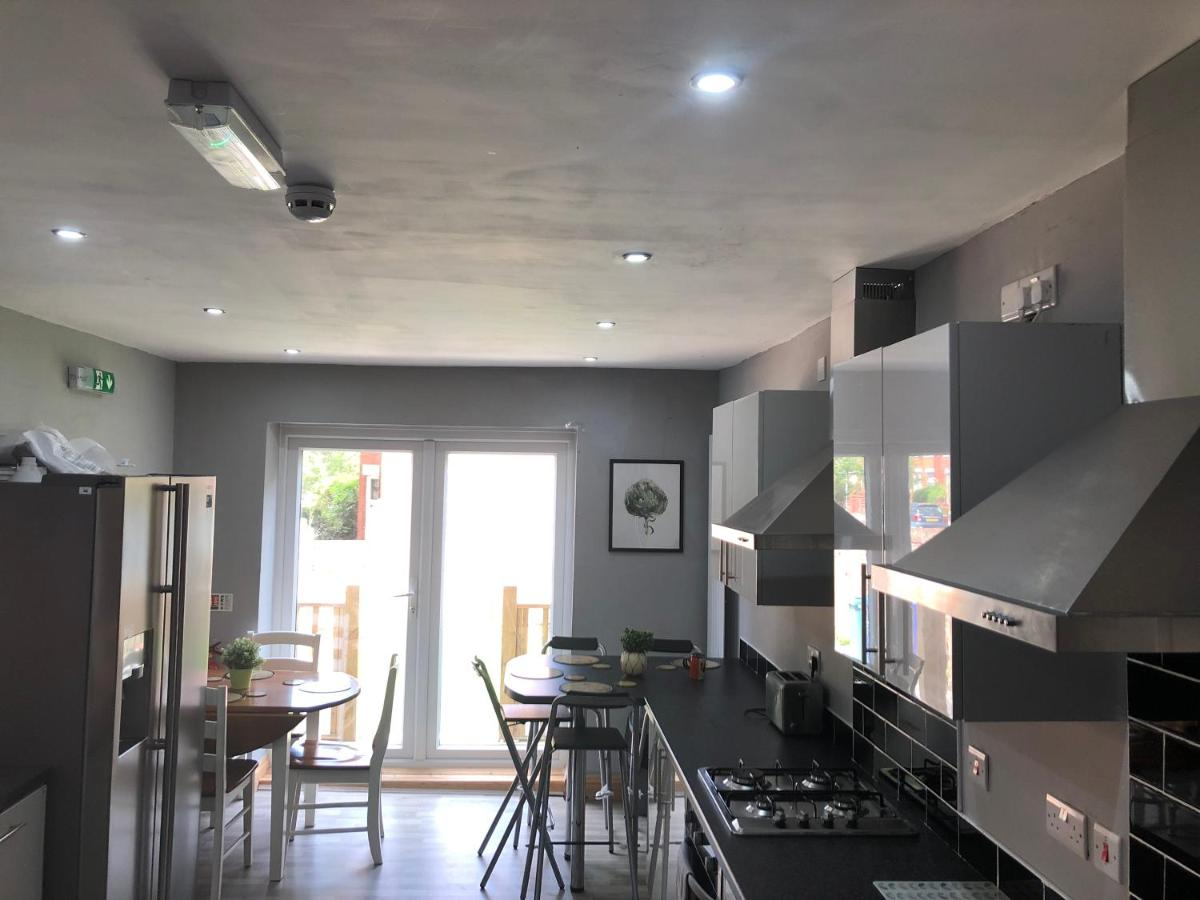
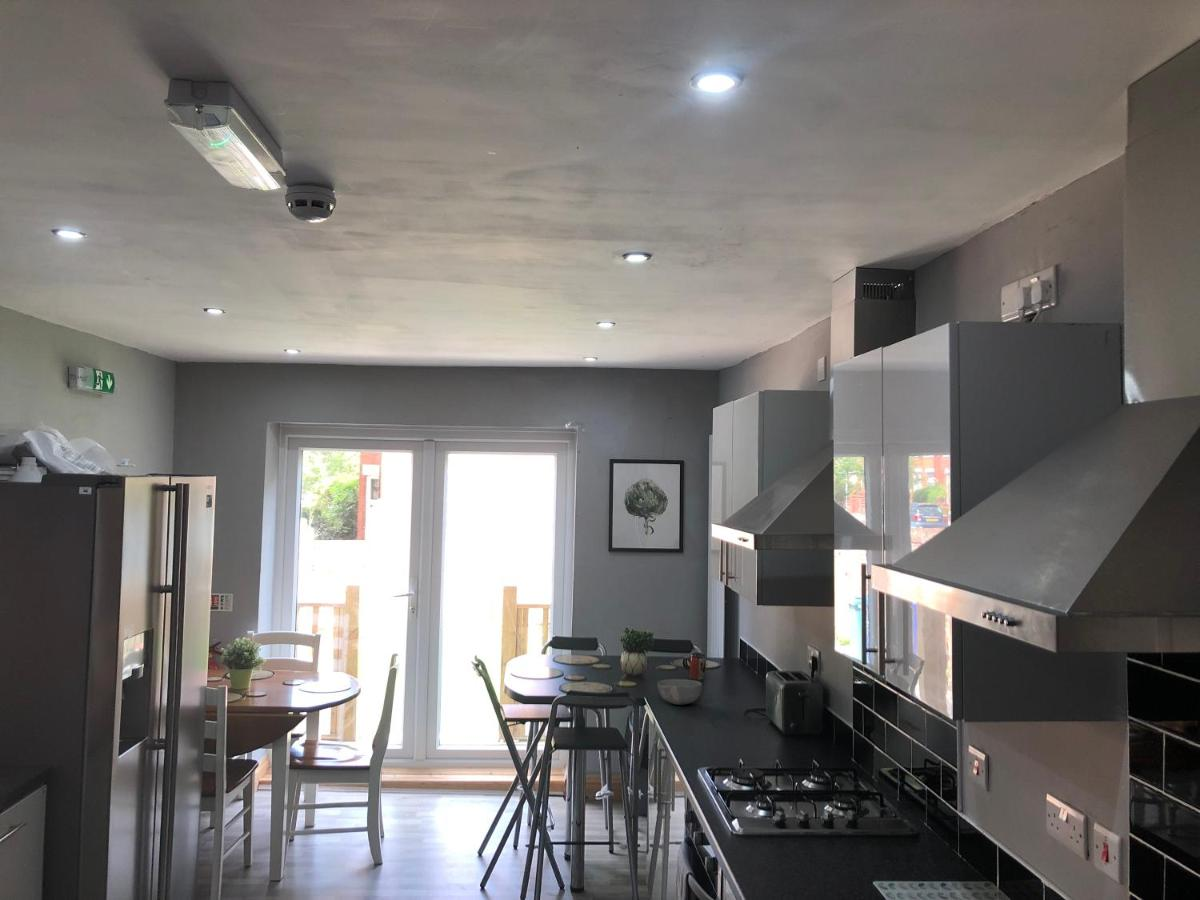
+ bowl (679, 692)
